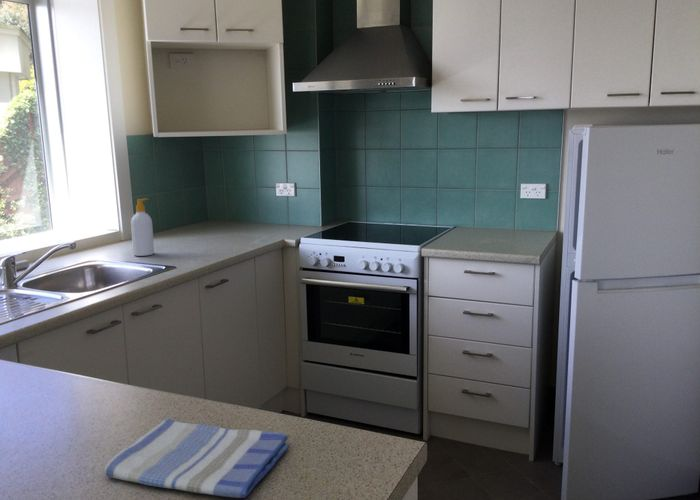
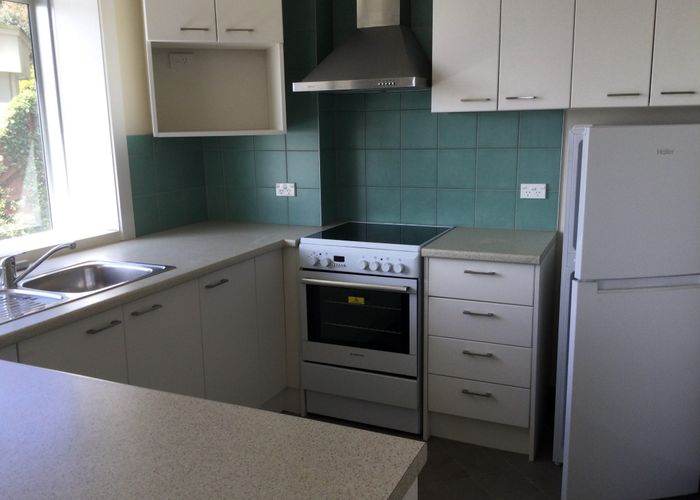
- dish towel (199, 454)
- soap bottle (142, 226)
